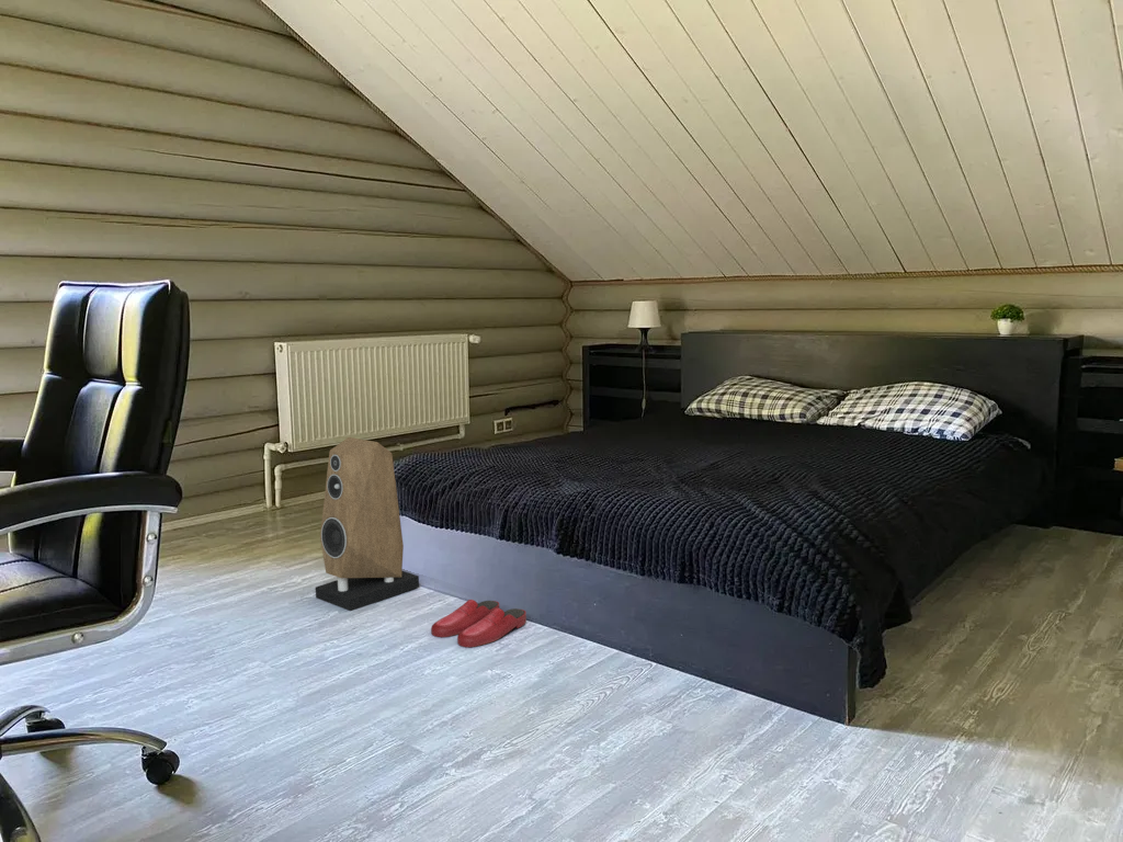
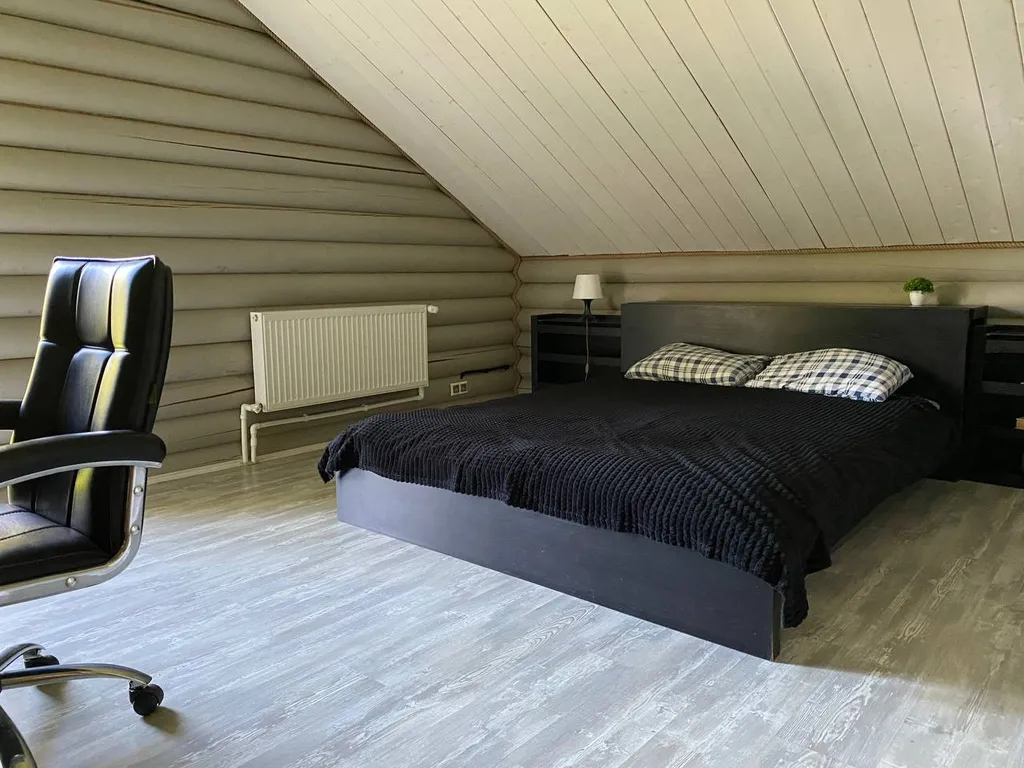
- slippers (479, 616)
- speaker (364, 516)
